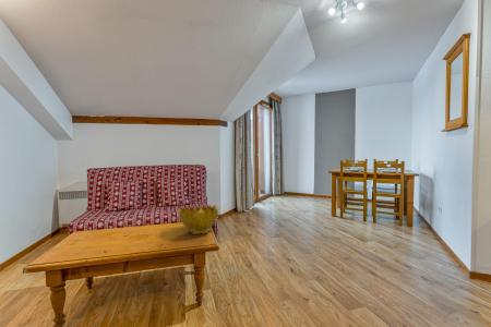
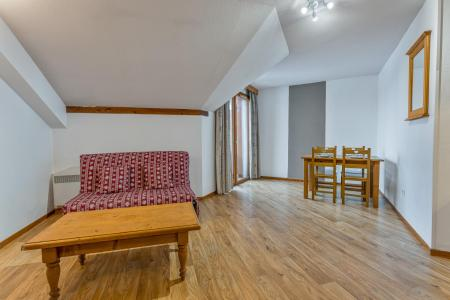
- decorative bowl (199, 218)
